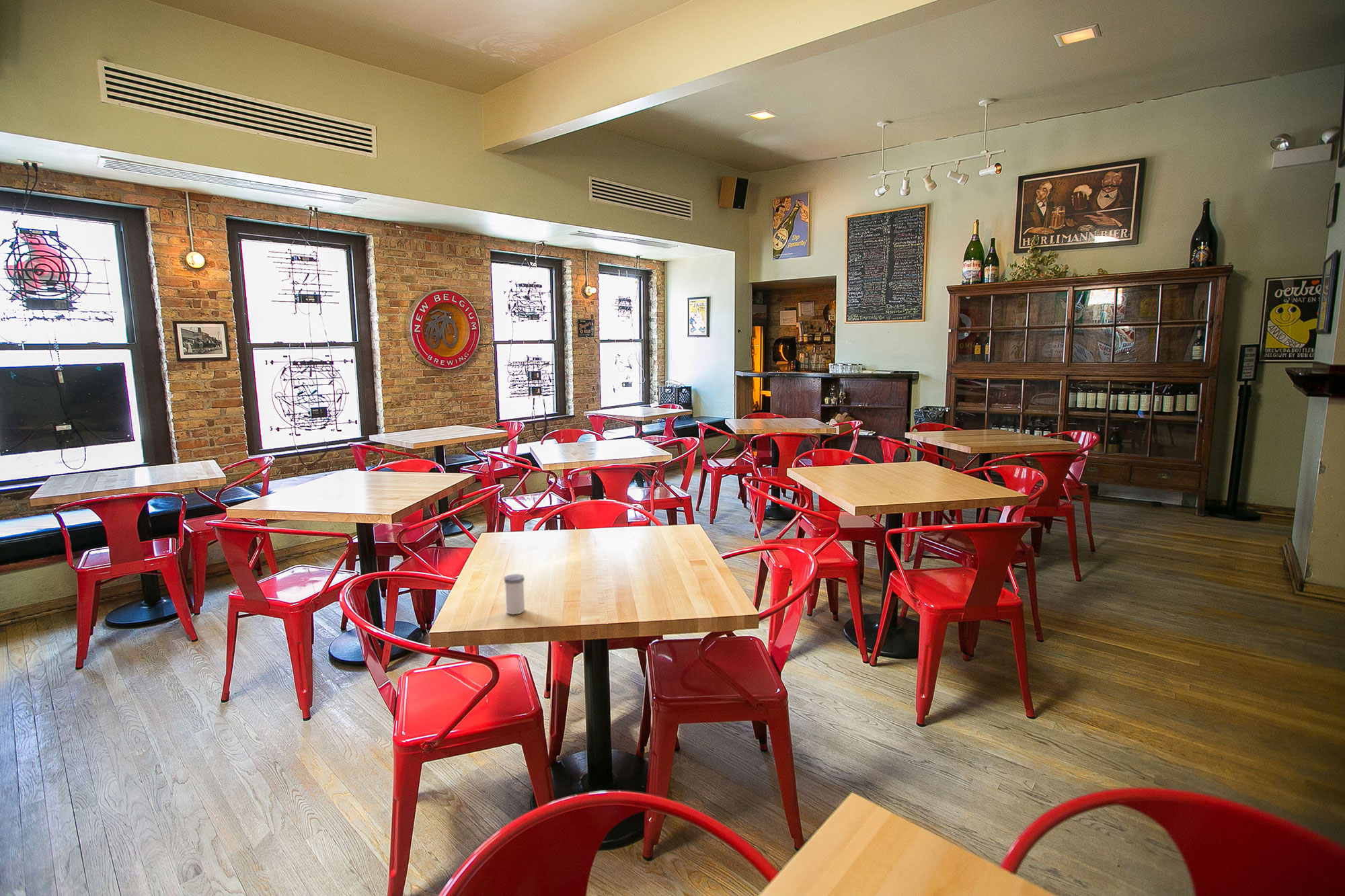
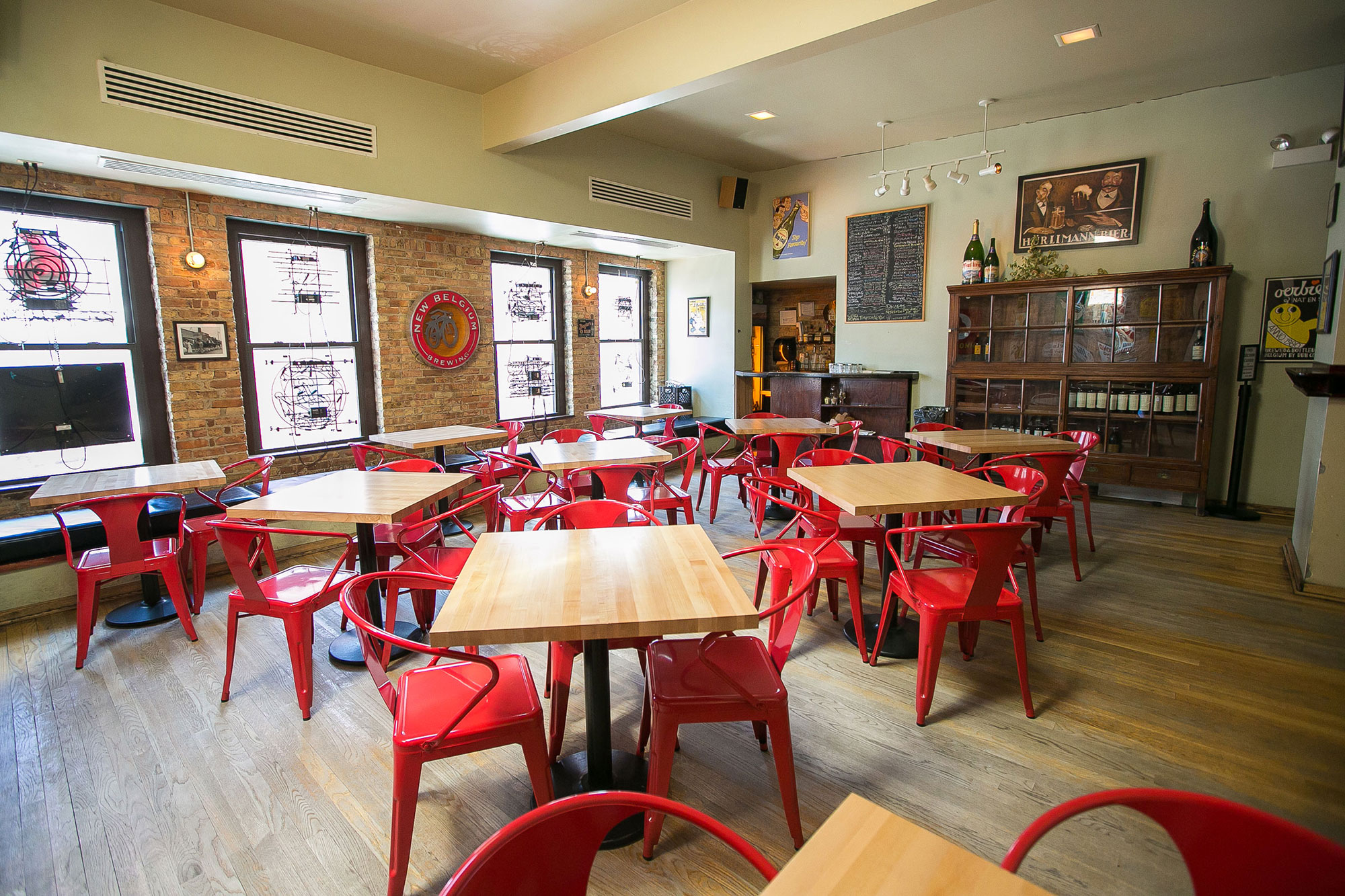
- salt shaker (514, 594)
